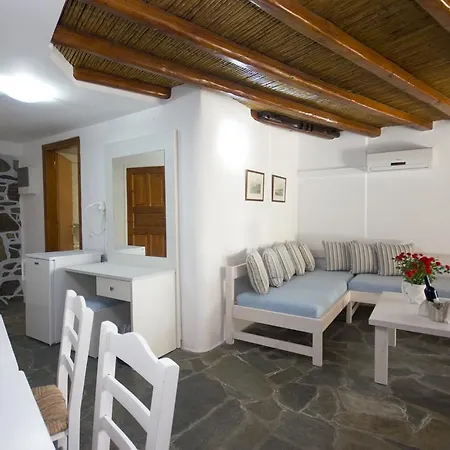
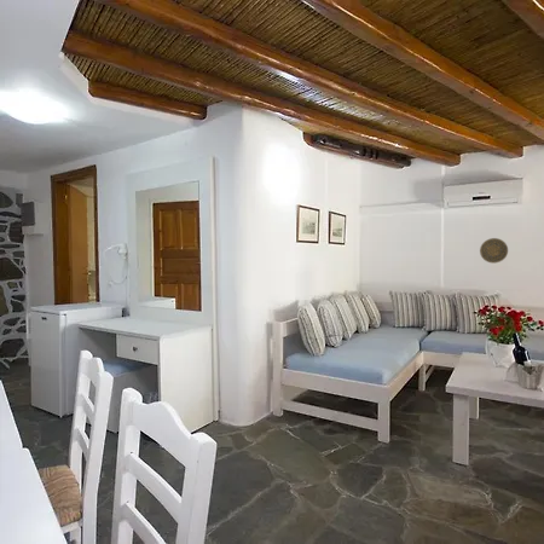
+ decorative plate (493, 250)
